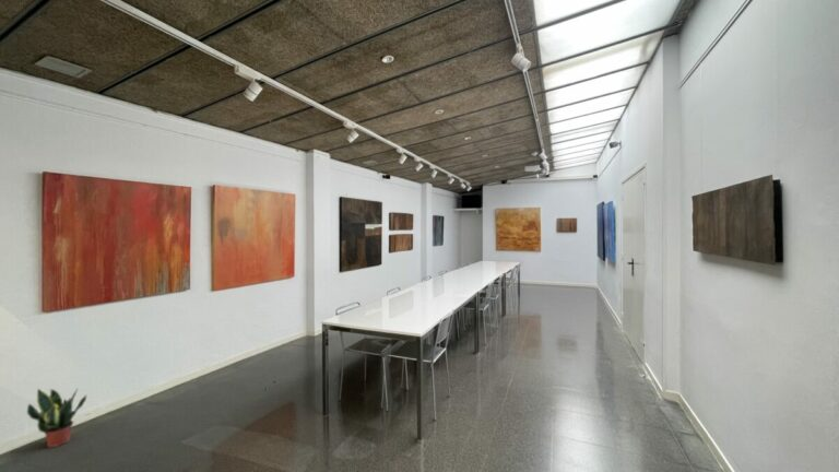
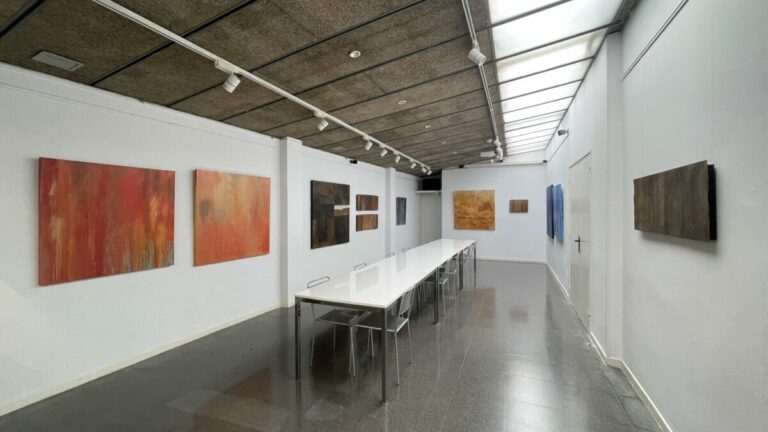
- potted plant (60, 413)
